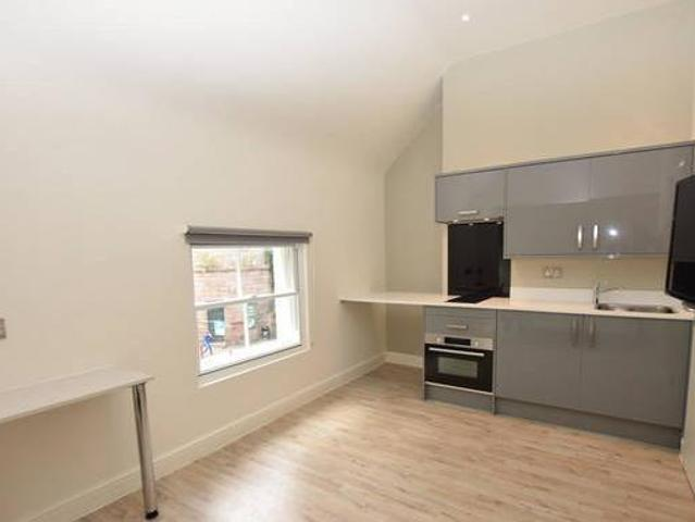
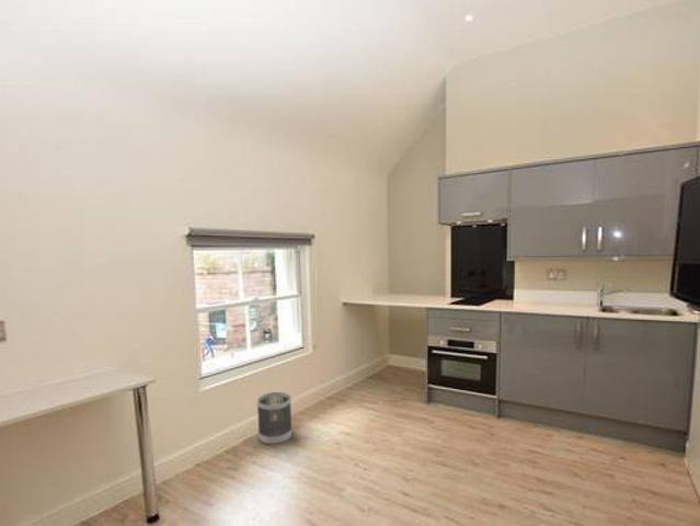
+ wastebasket (274, 416)
